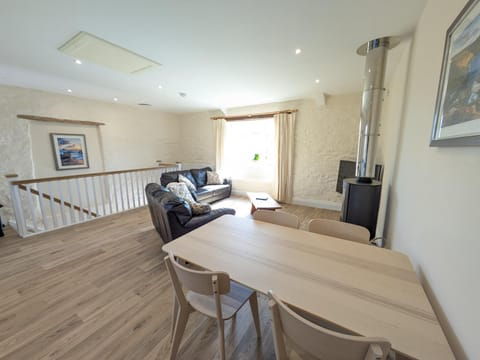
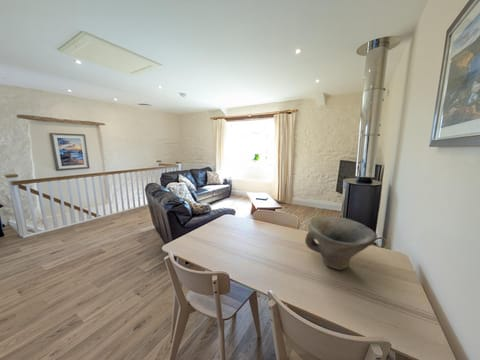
+ bowl (337, 245)
